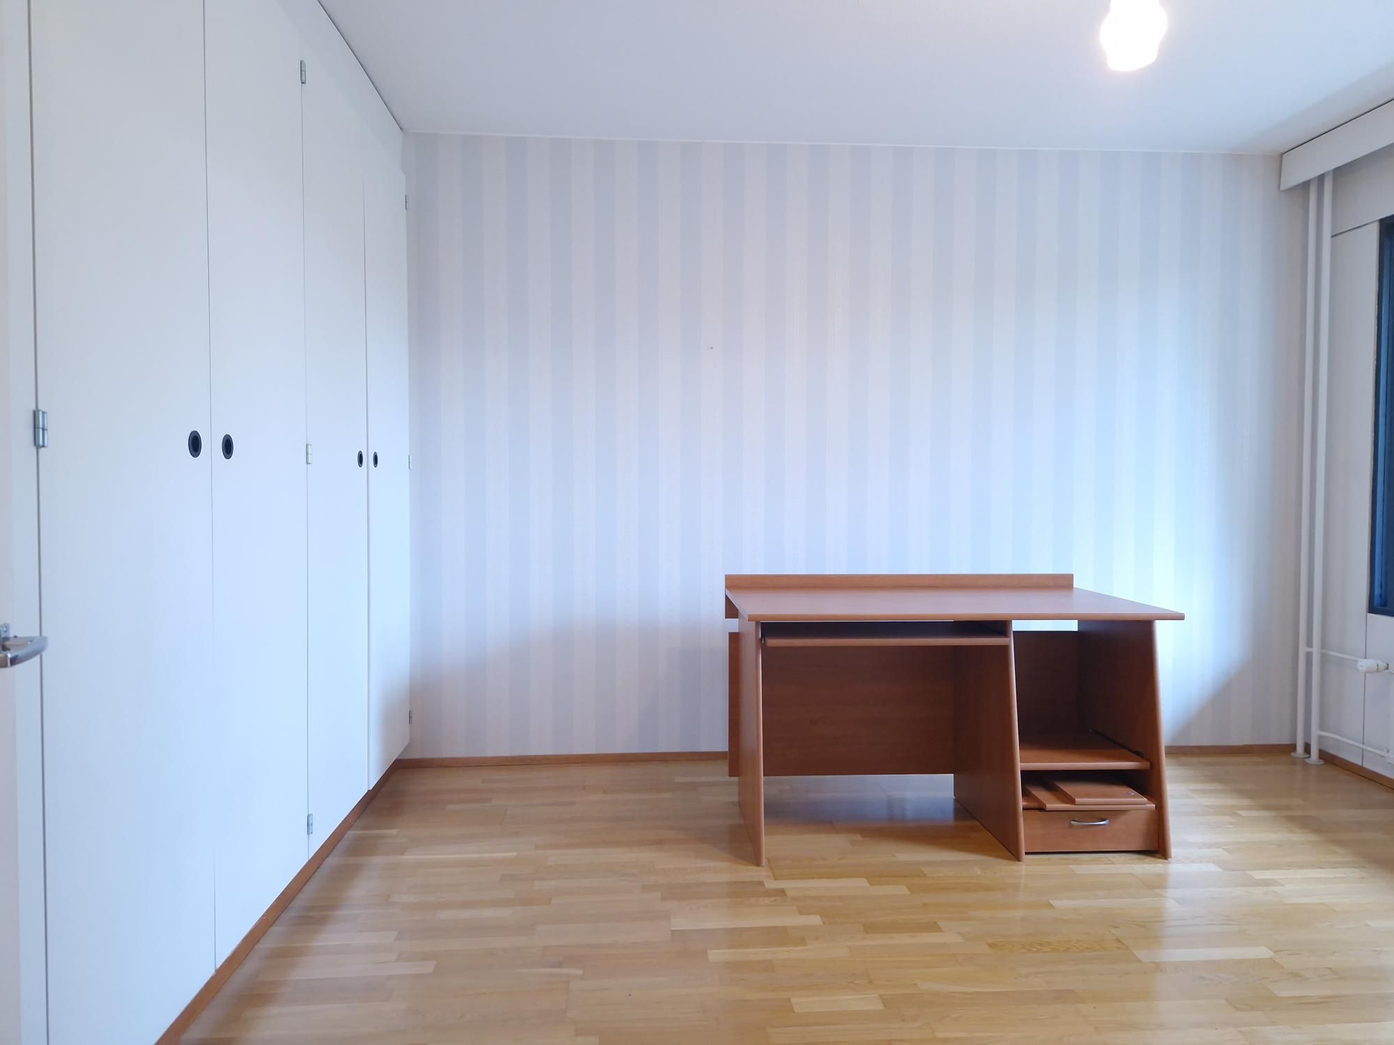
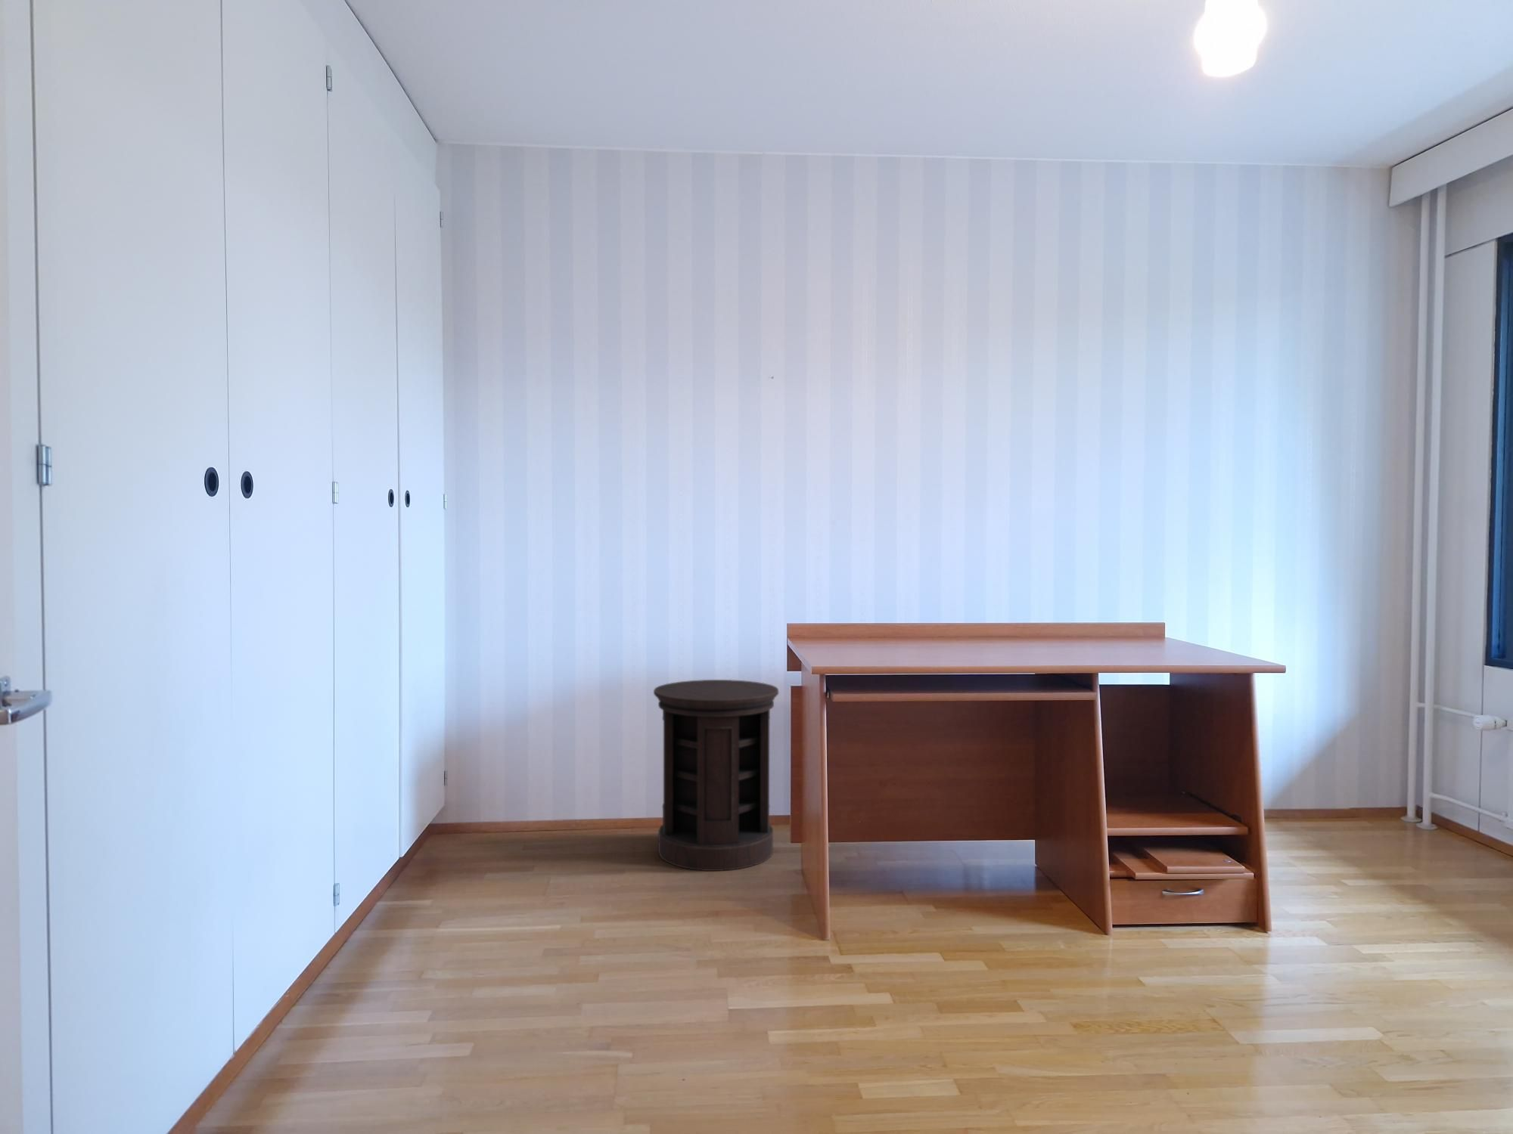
+ side table (716, 770)
